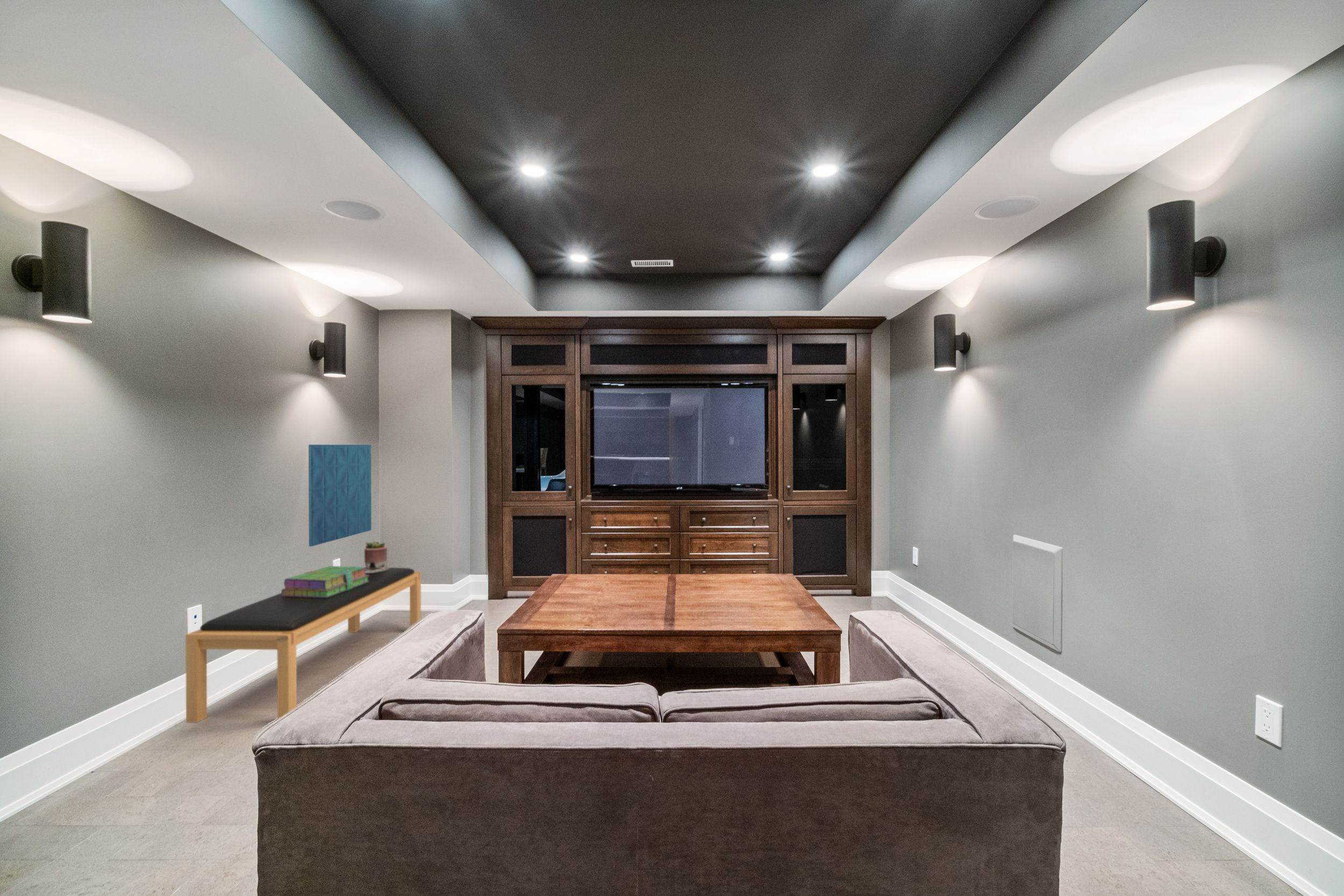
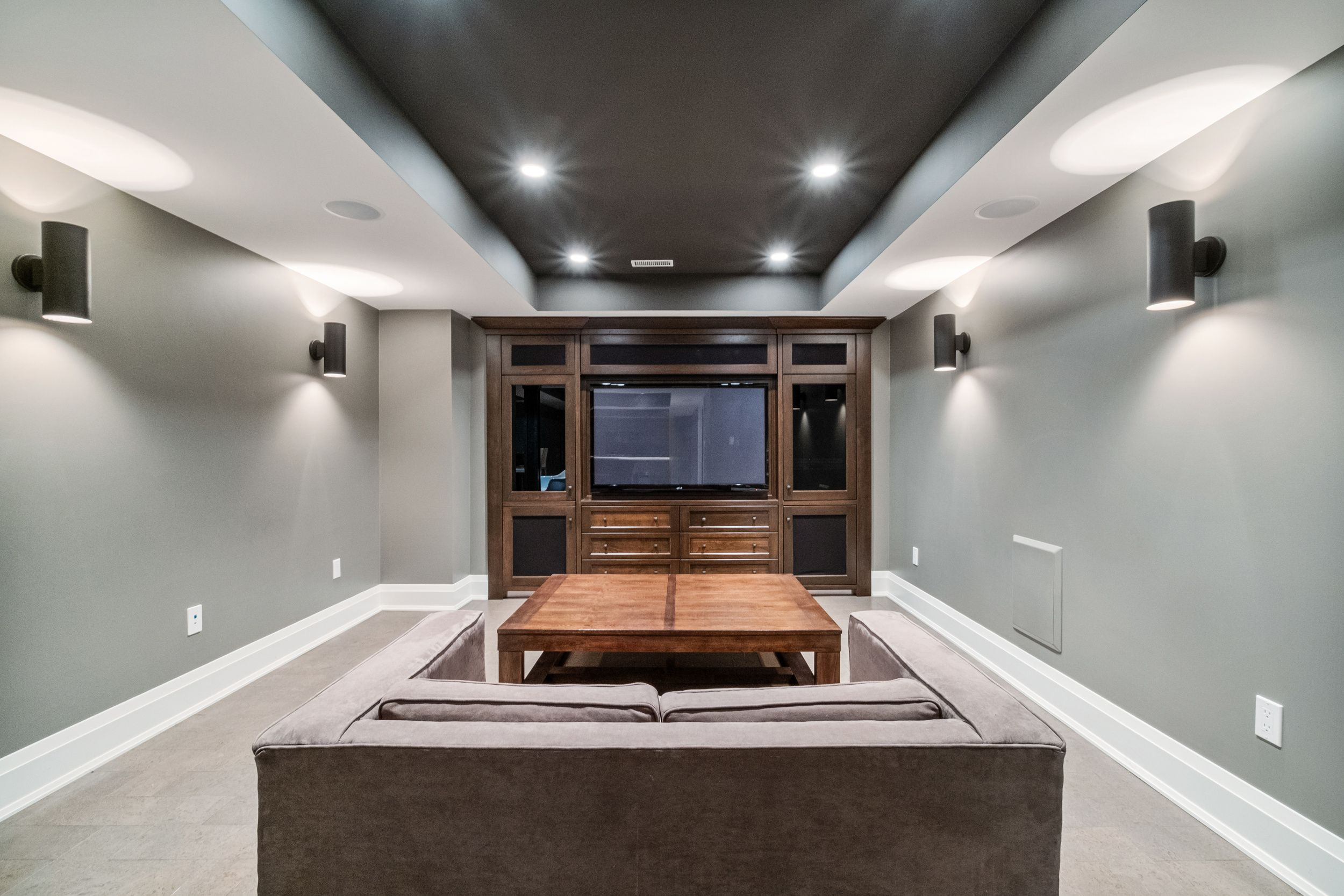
- bench (326, 627)
- stack of books (327, 580)
- succulent planter (374, 555)
- acoustic panel (342, 491)
